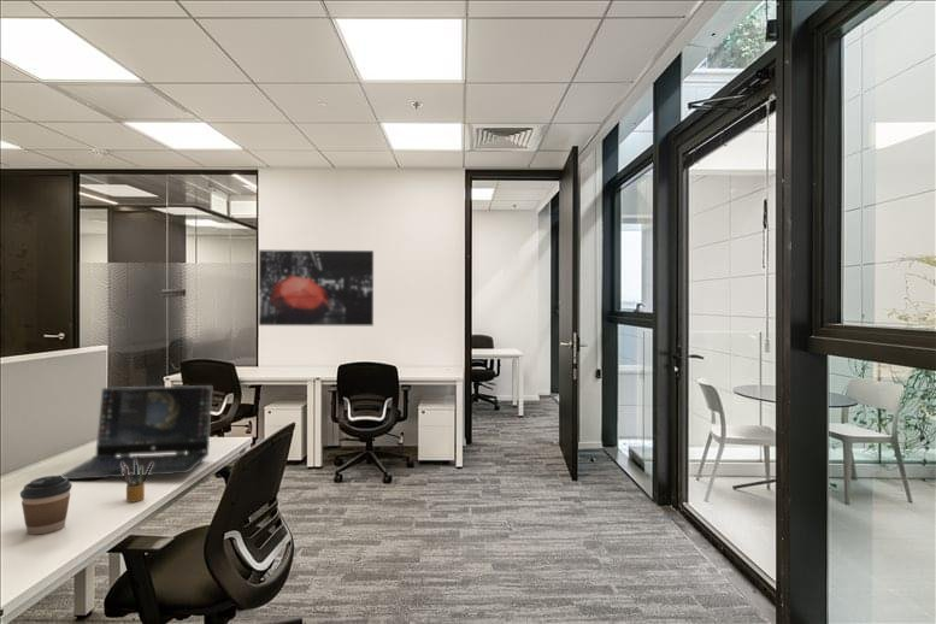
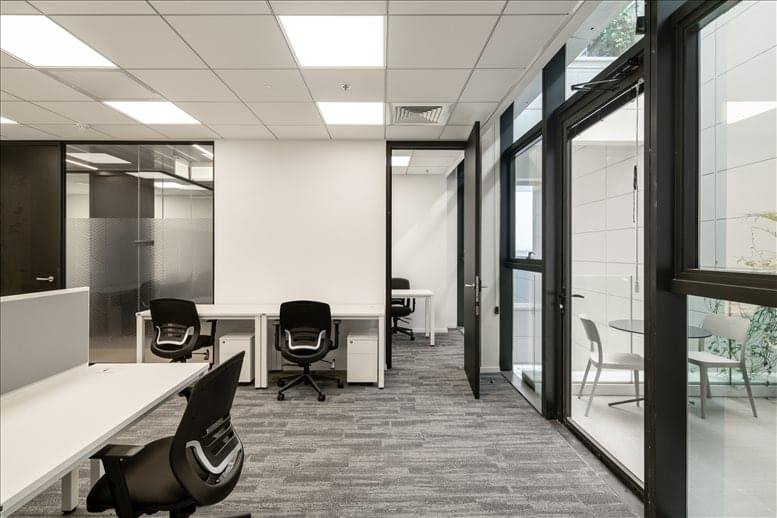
- pencil box (136, 479)
- laptop (141, 429)
- wall art (316, 288)
- coffee cup (46, 501)
